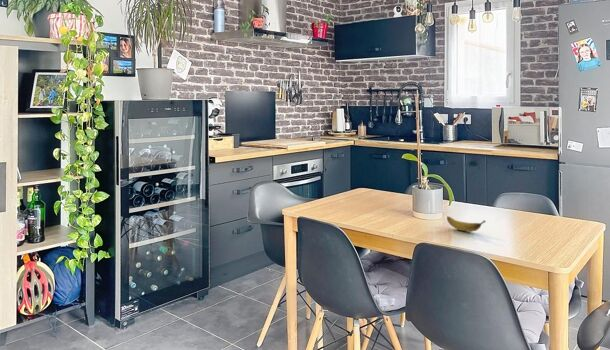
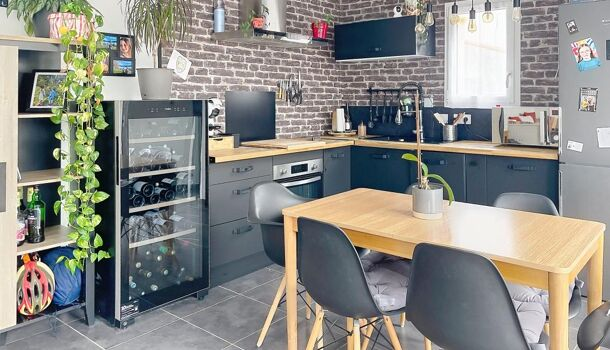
- banana (464, 224)
